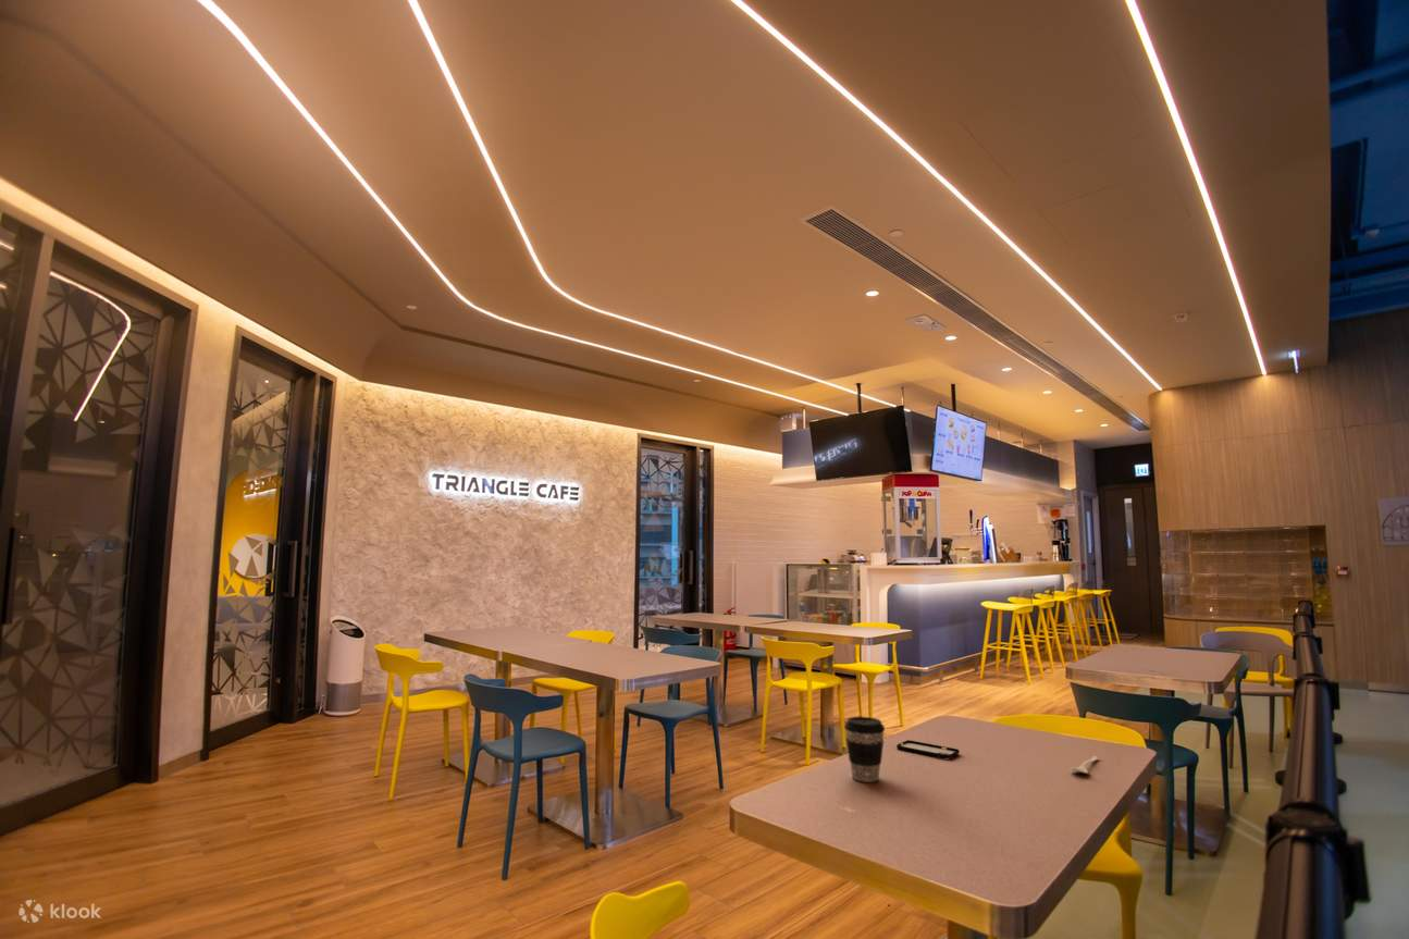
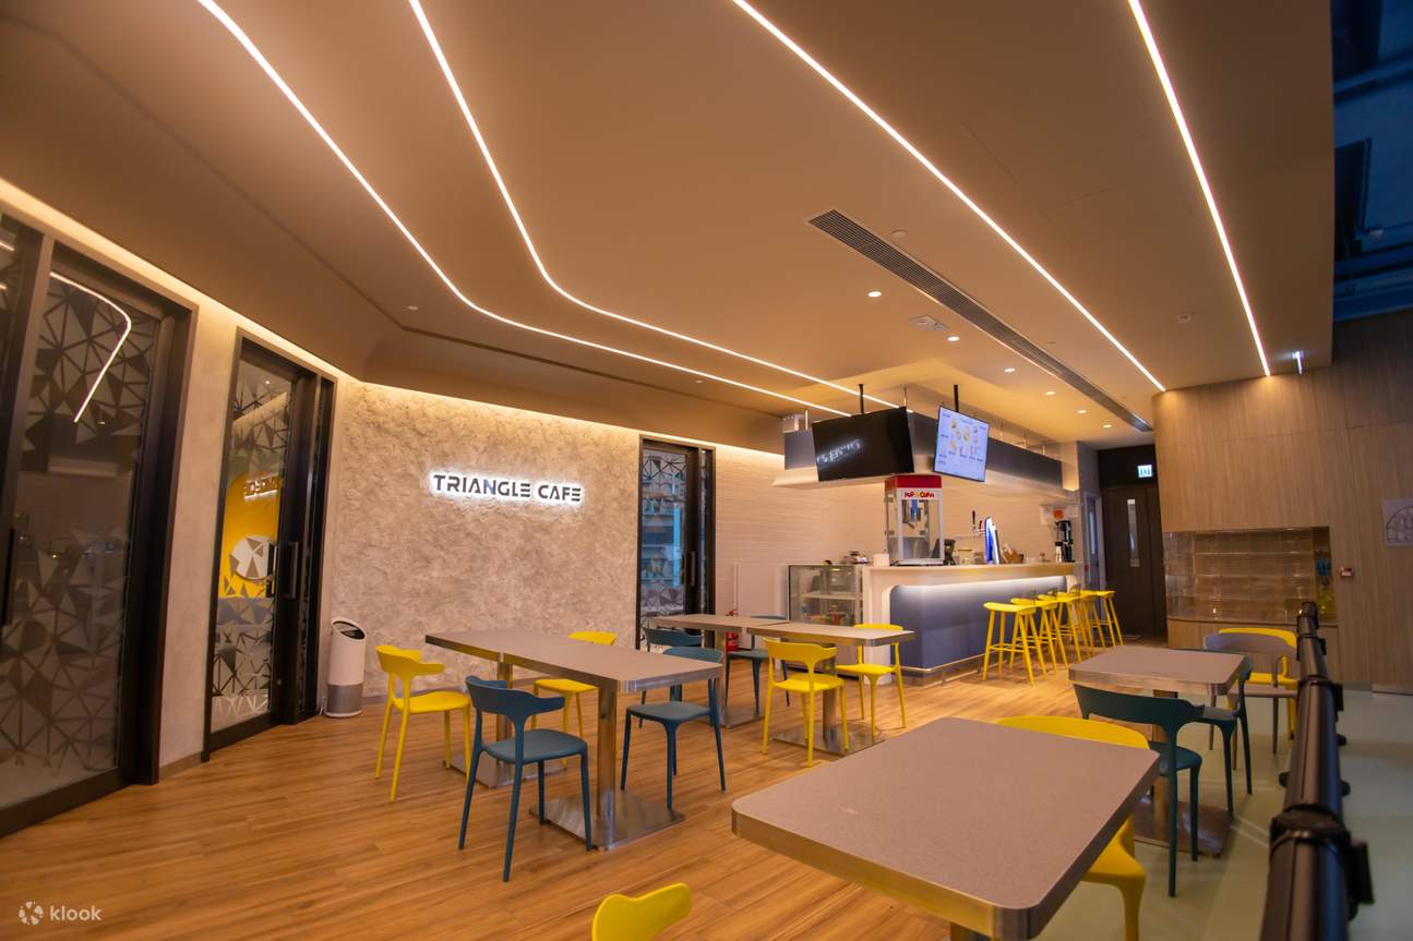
- smartphone (927, 749)
- coffee cup (865, 749)
- spoon (1086, 763)
